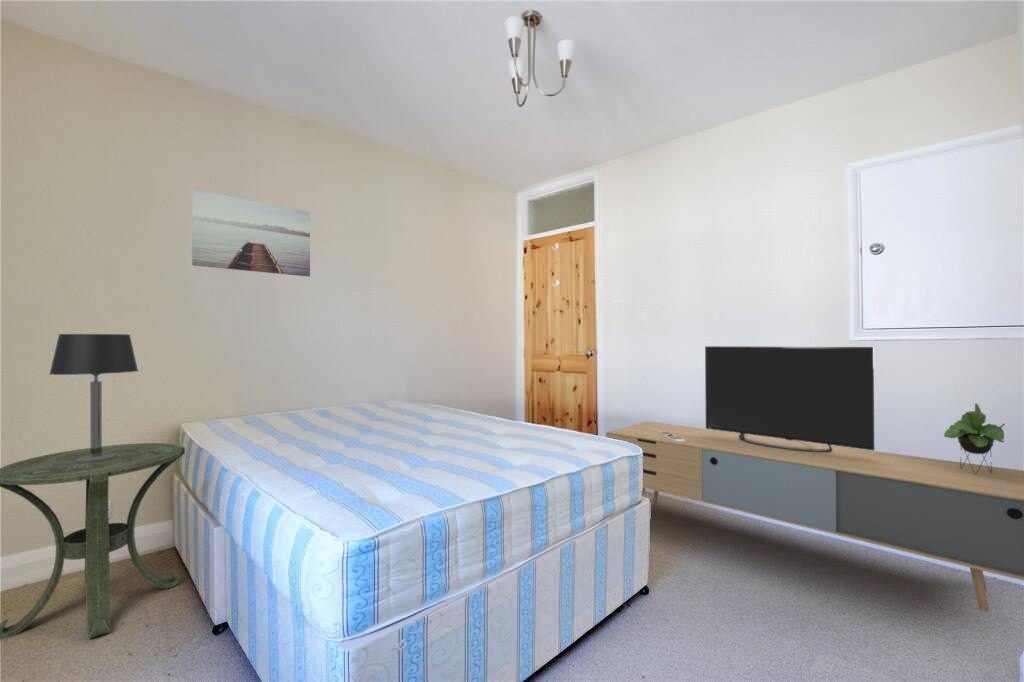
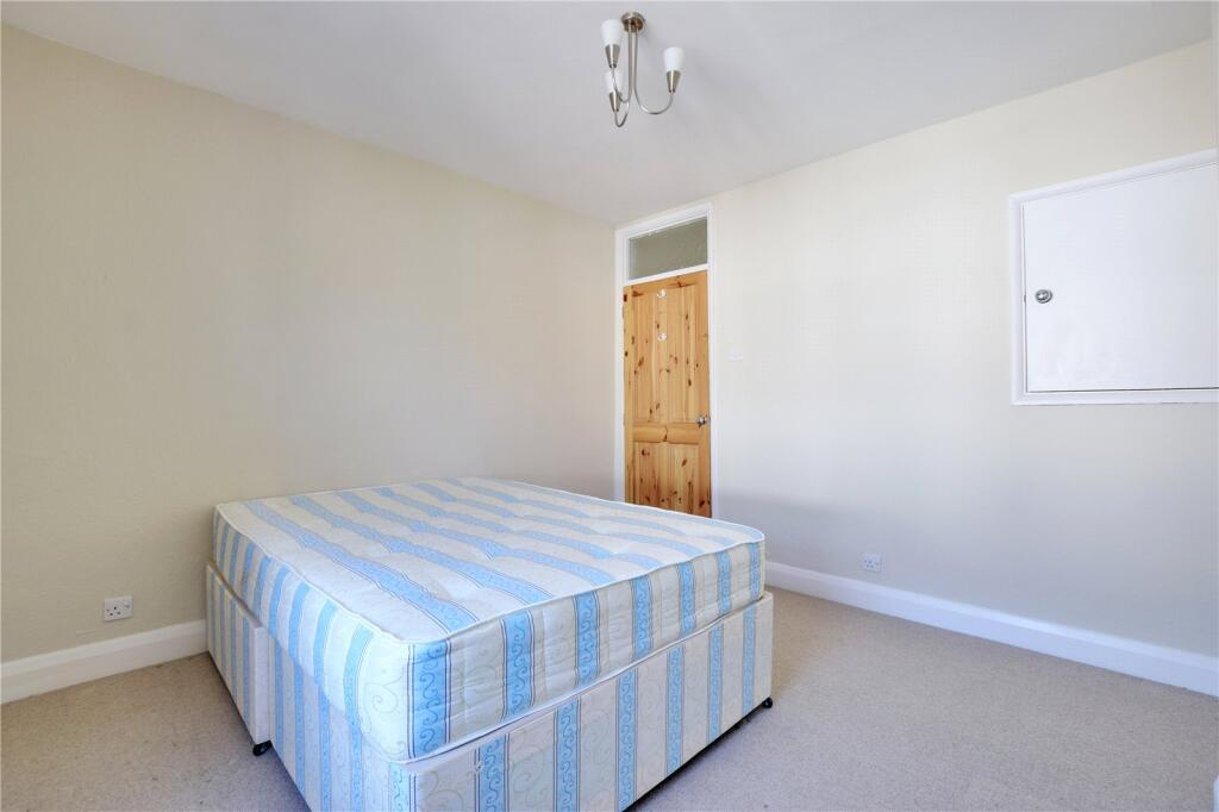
- table lamp (96, 395)
- side table (96, 532)
- wall art (255, 236)
- media console (778, 444)
